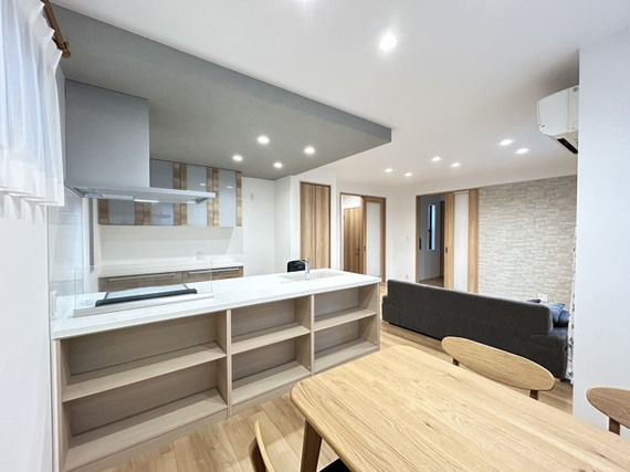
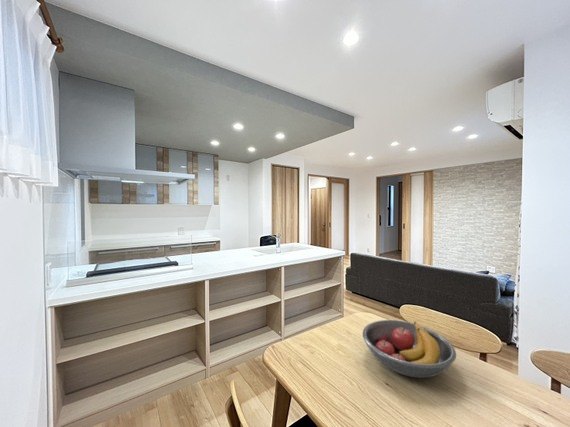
+ fruit bowl (405, 347)
